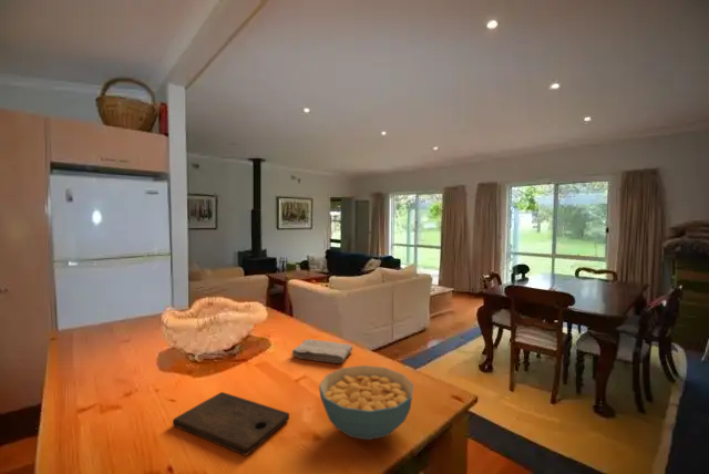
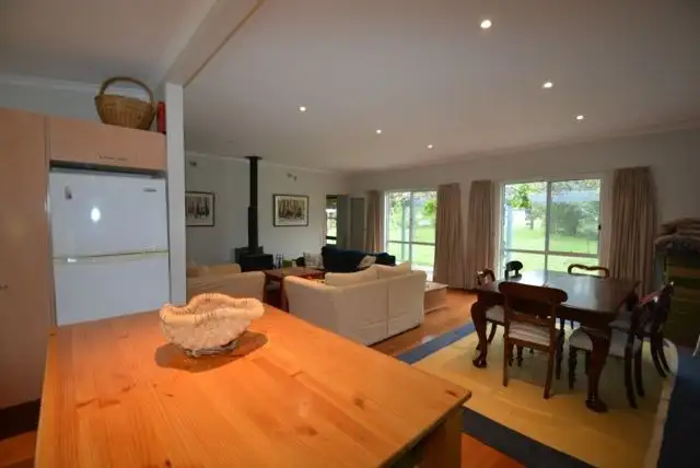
- cutting board (232, 419)
- washcloth (322, 349)
- cereal bowl (366, 408)
